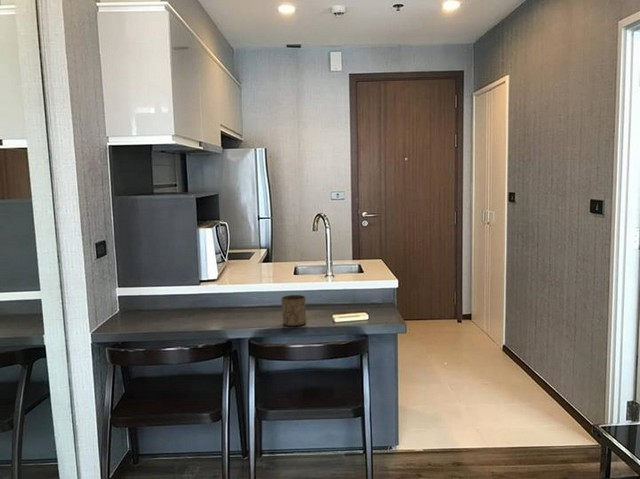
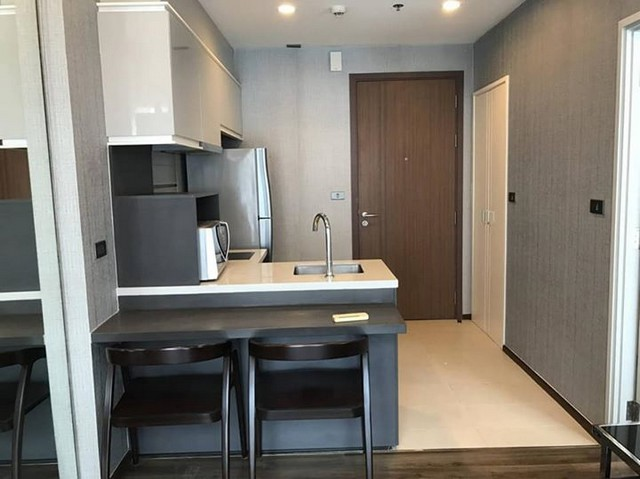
- cup (293, 310)
